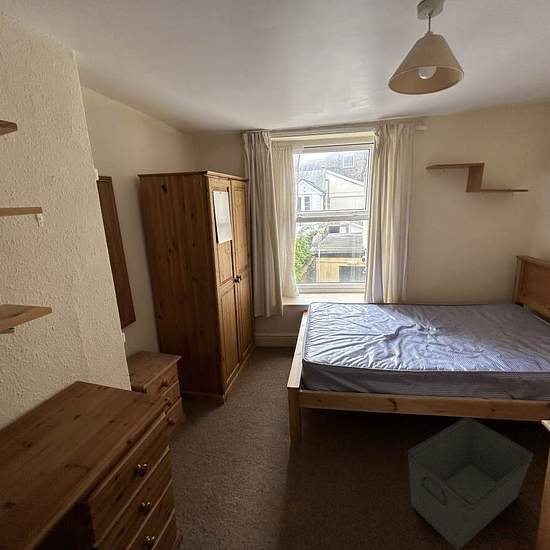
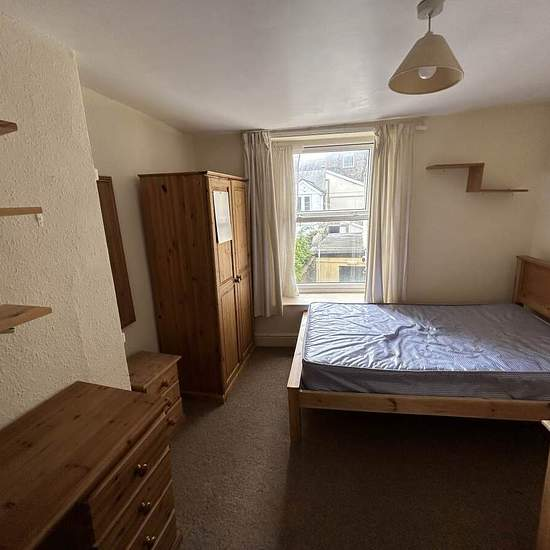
- storage bin (467, 477)
